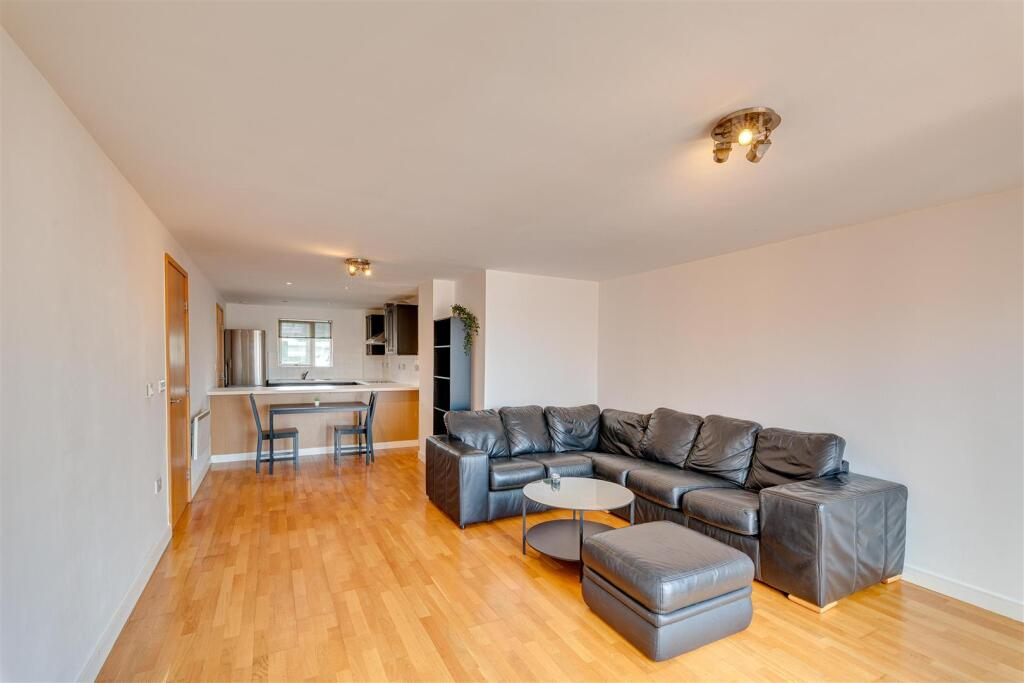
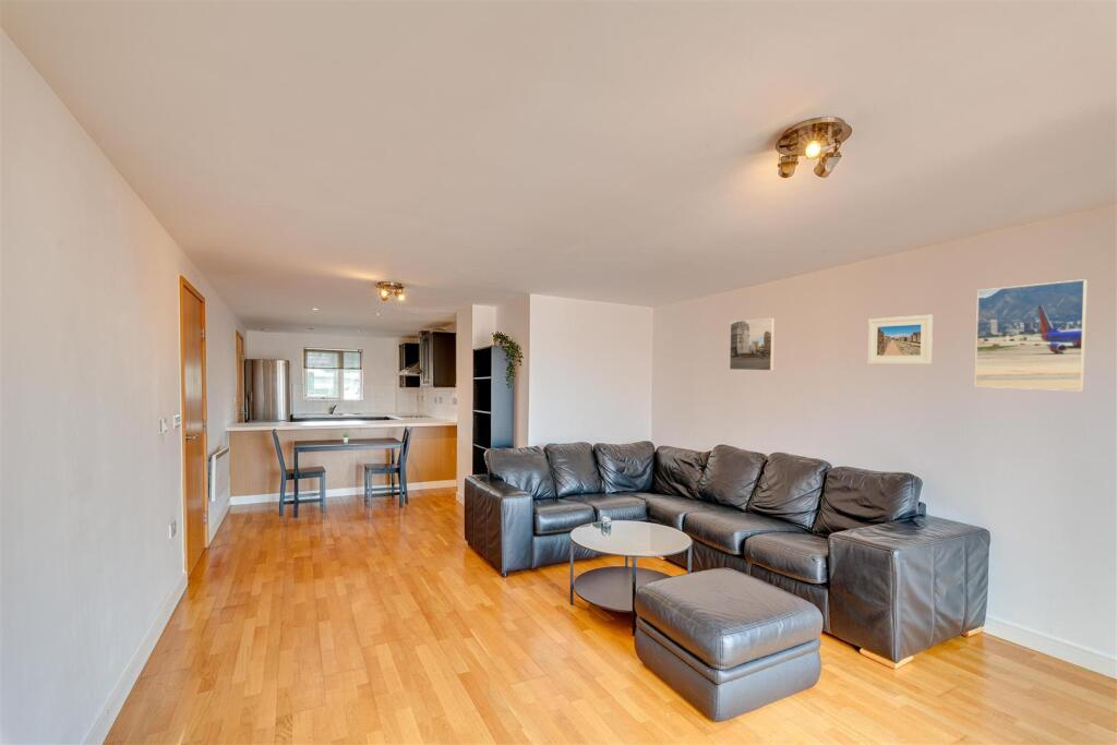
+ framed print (898, 340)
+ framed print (1026, 337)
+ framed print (750, 345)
